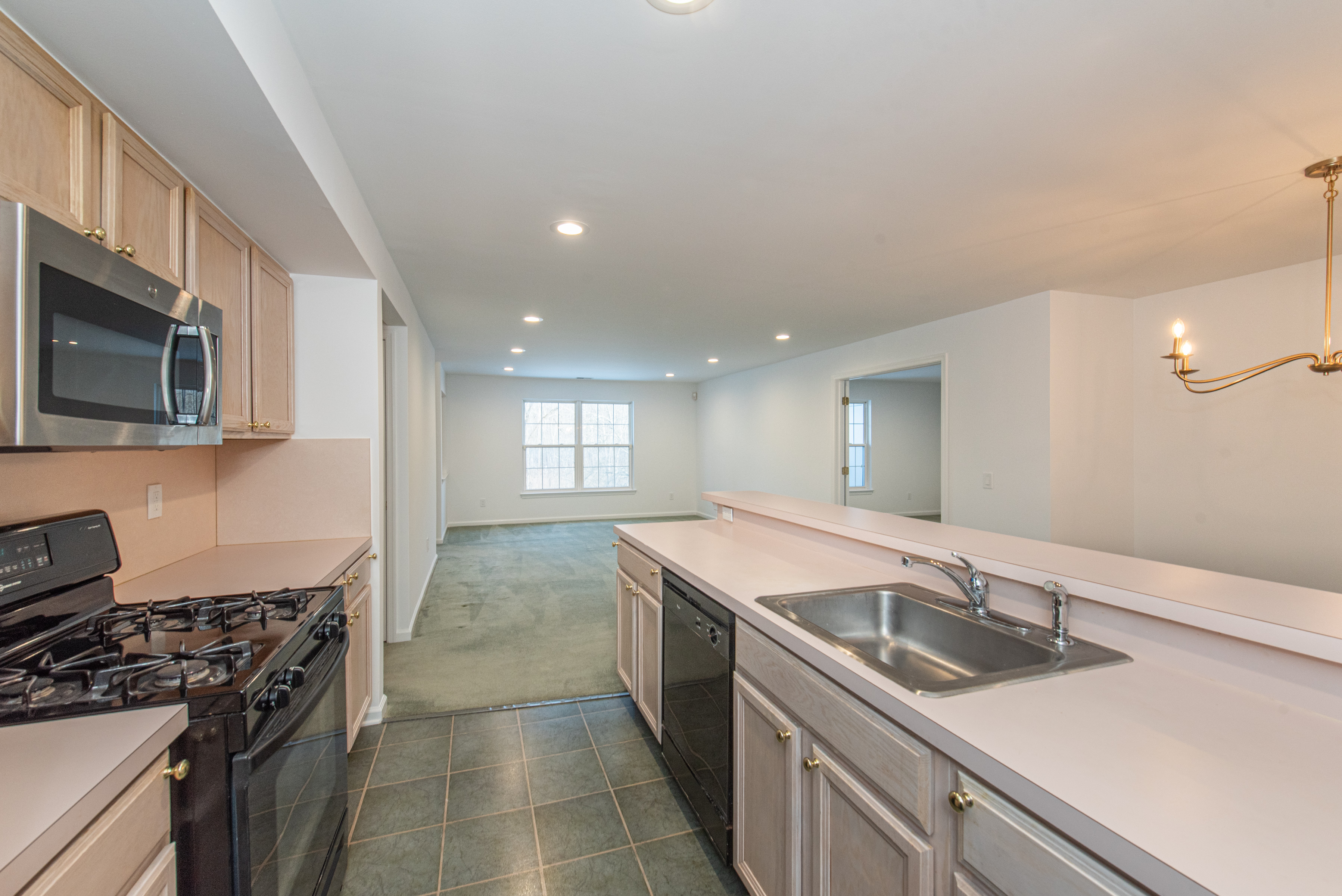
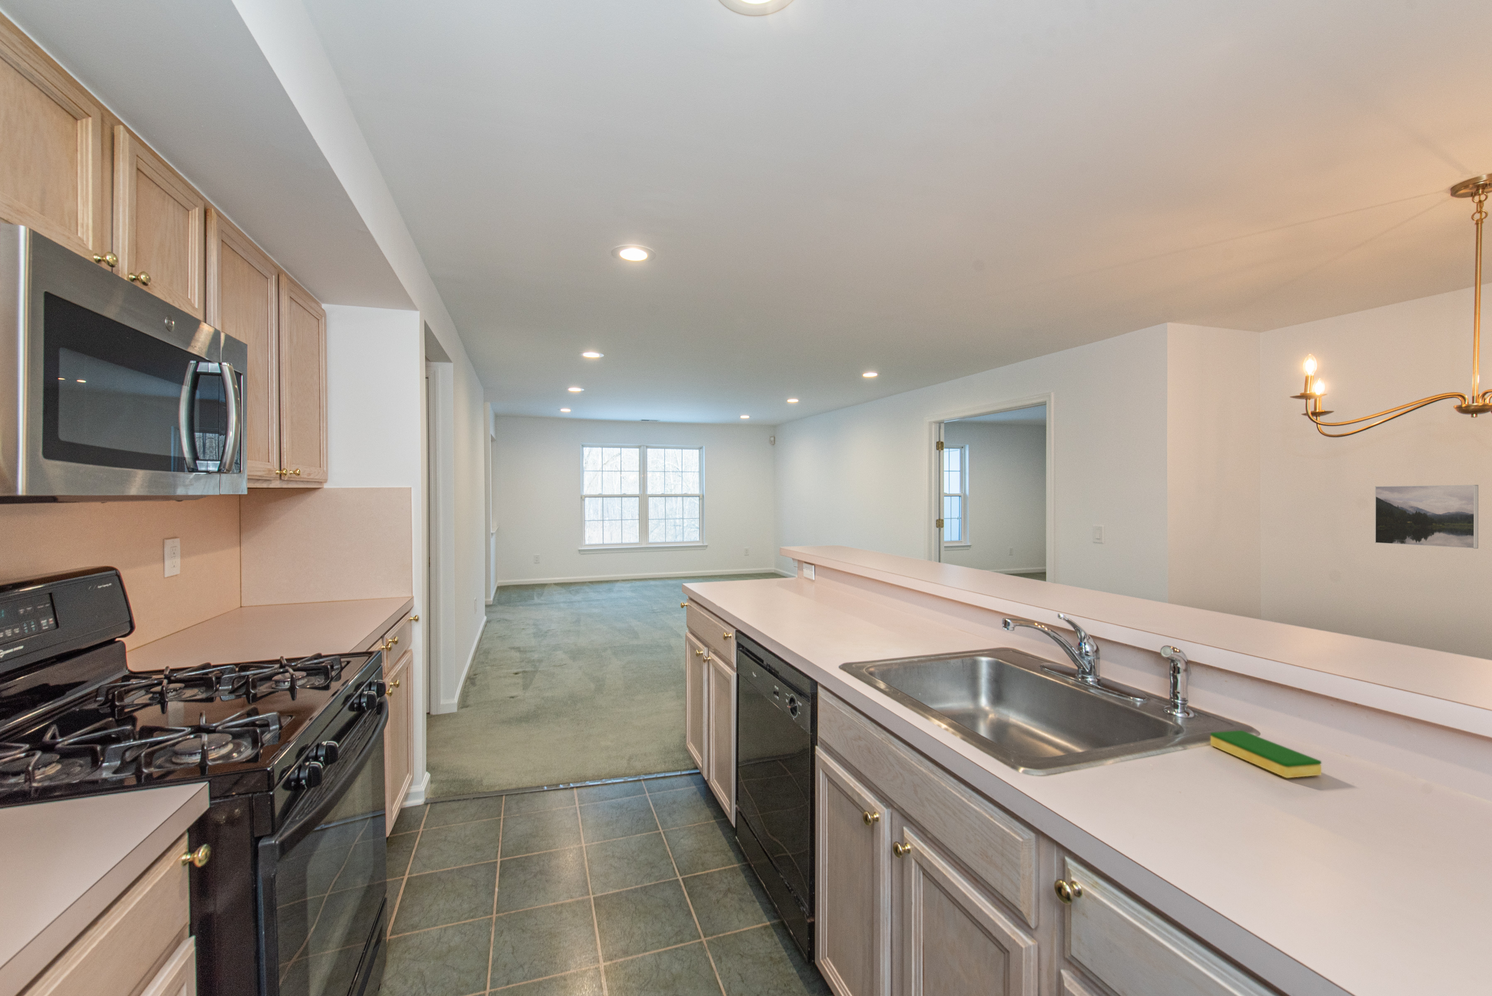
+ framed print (1423, 516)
+ dish sponge (1263, 753)
